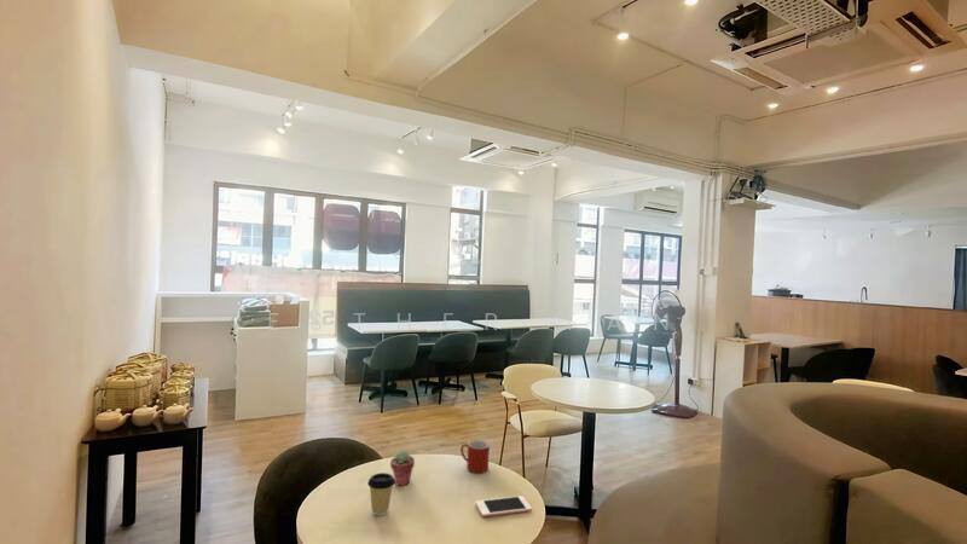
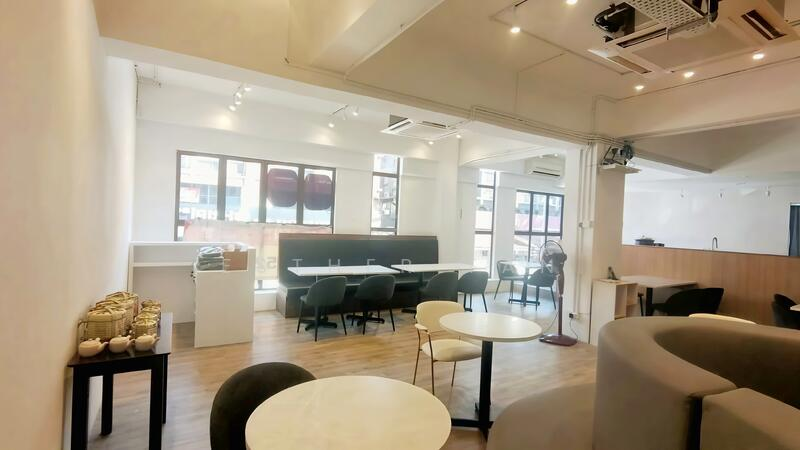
- mug (473, 455)
- cell phone (503, 505)
- potted succulent (403, 465)
- coffee cup (381, 493)
